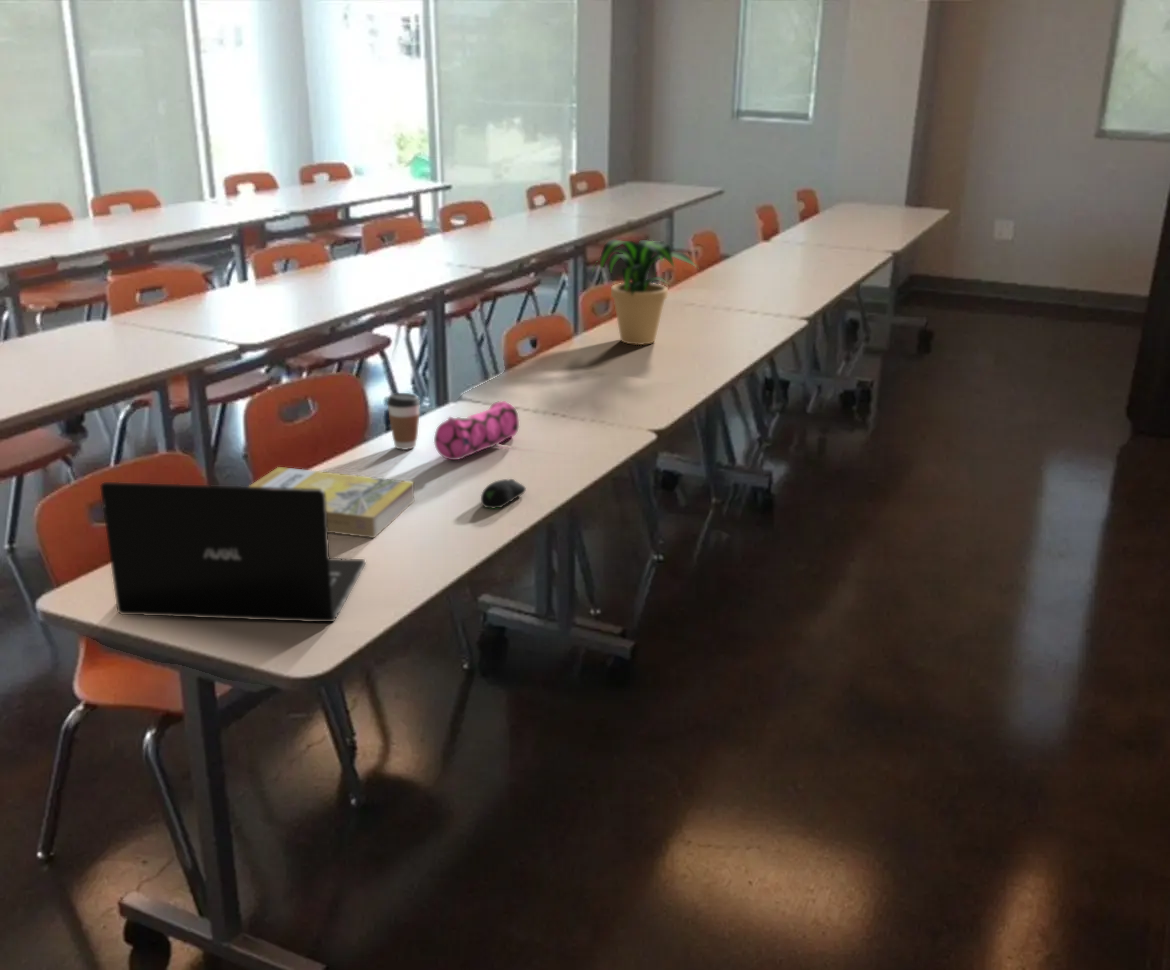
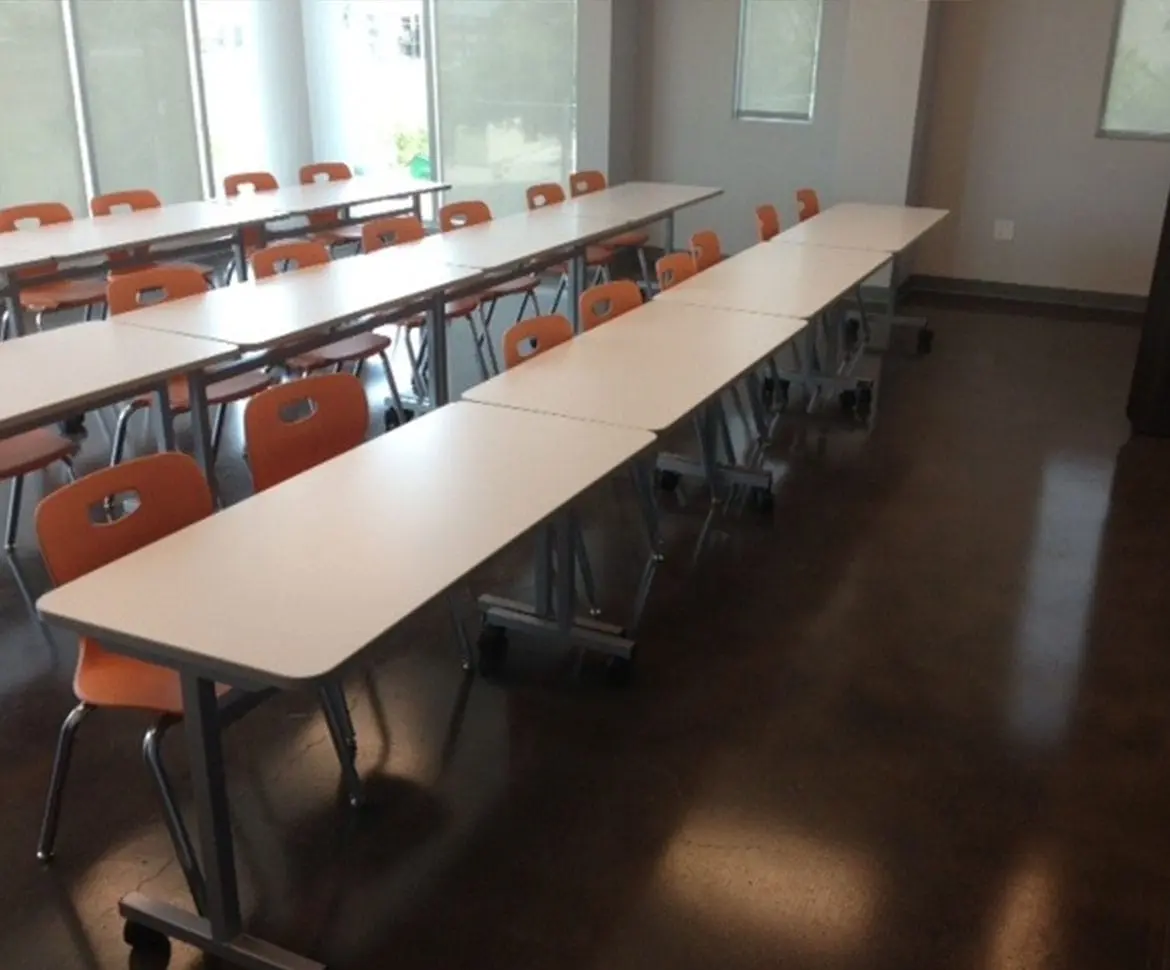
- pencil case (479, 428)
- laptop (242, 526)
- potted plant (639, 290)
- computer mouse (502, 490)
- book (326, 500)
- coffee cup (404, 421)
